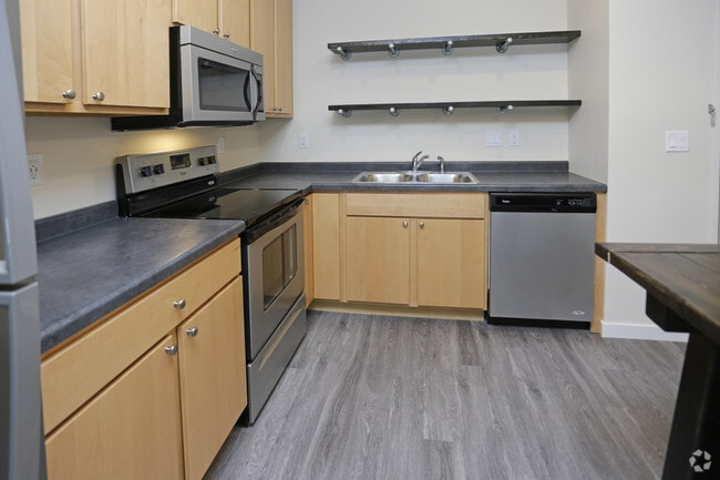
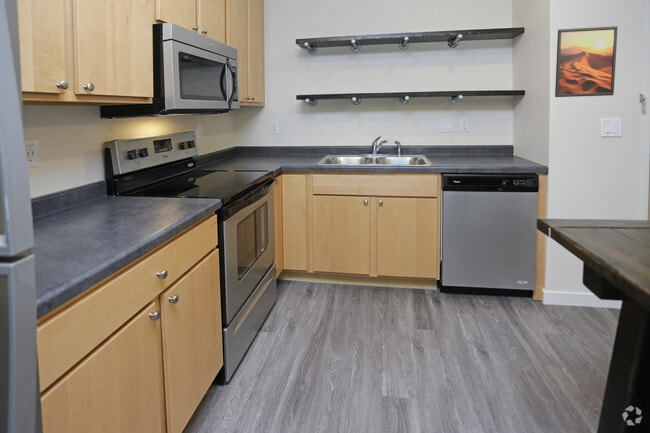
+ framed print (585, 62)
